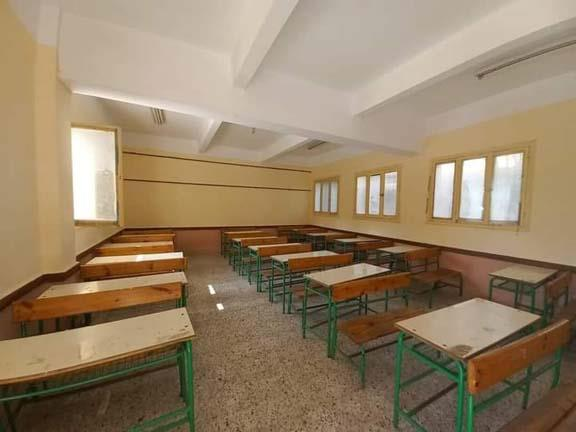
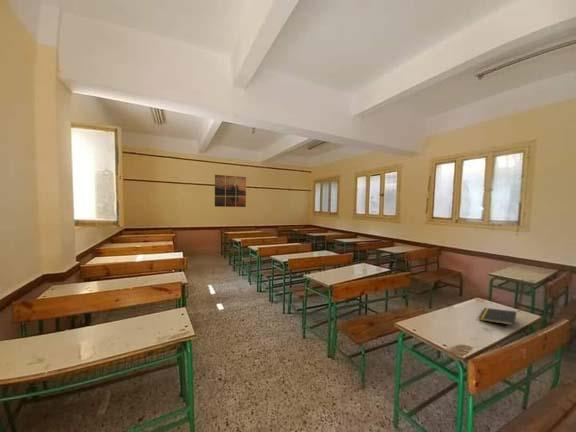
+ wall art (230, 191)
+ notepad (497, 315)
